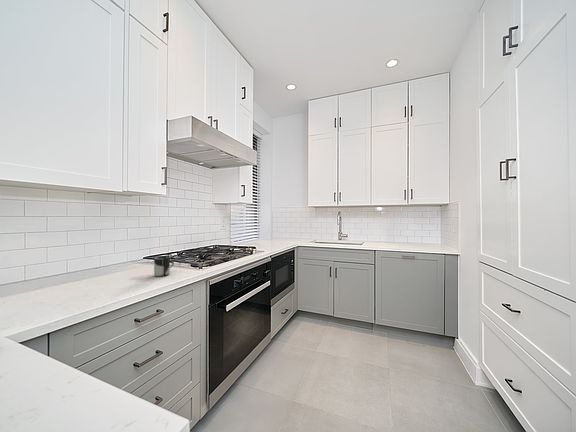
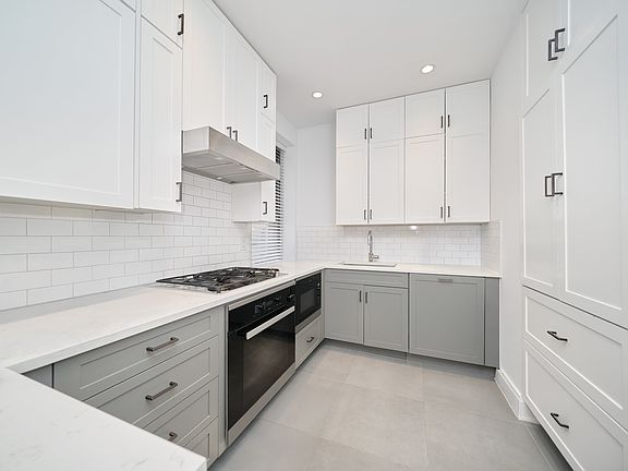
- cup (164, 265)
